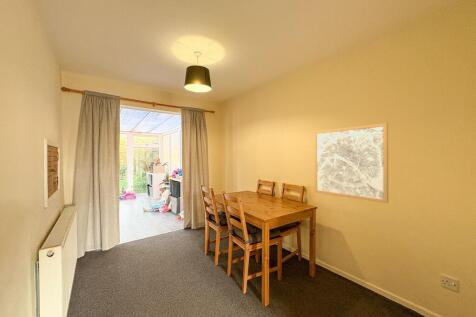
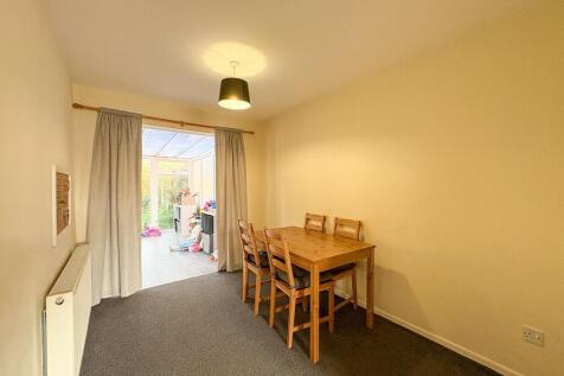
- wall art (346, 162)
